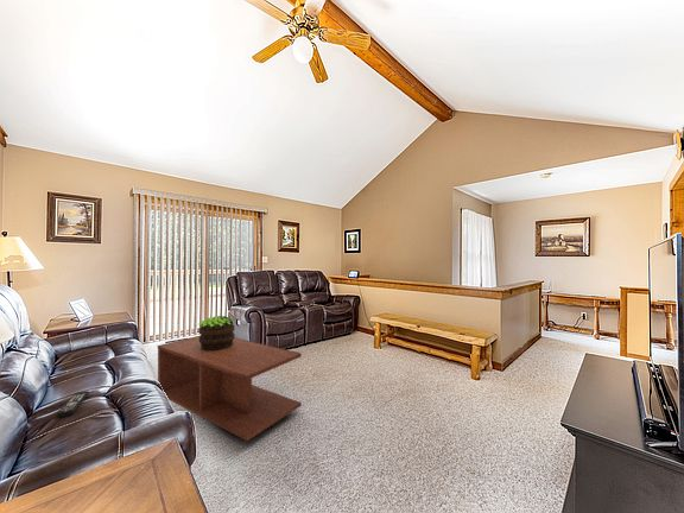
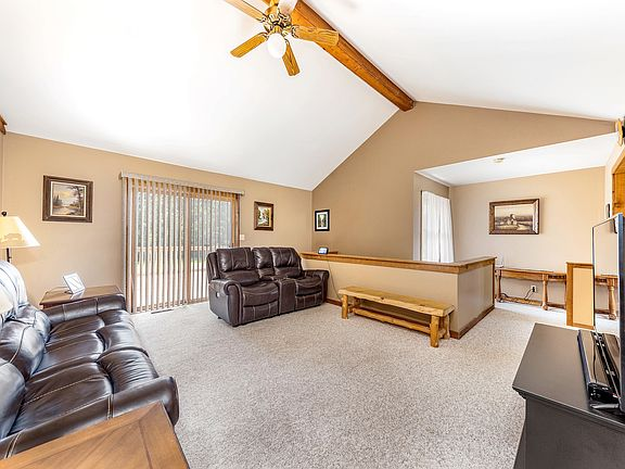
- coffee table (226, 376)
- potted plant (216, 330)
- remote control (74, 403)
